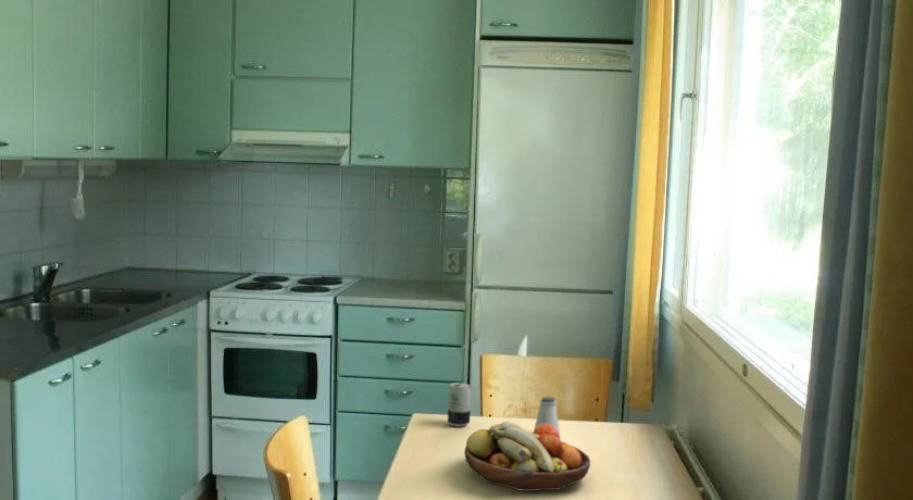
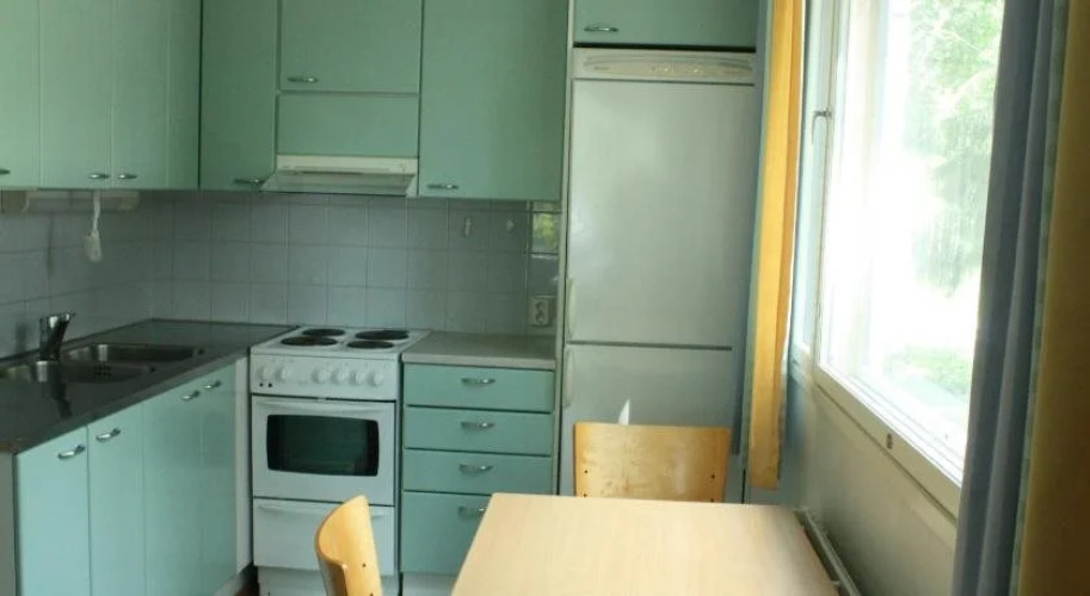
- fruit bowl (527, 448)
- beverage can (459, 402)
- saltshaker (547, 417)
